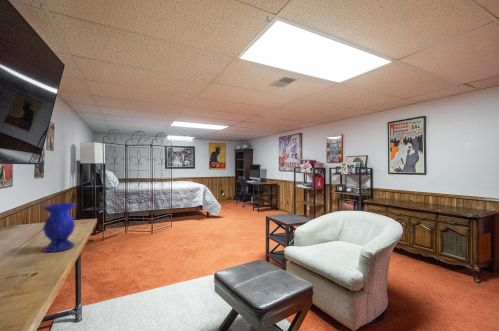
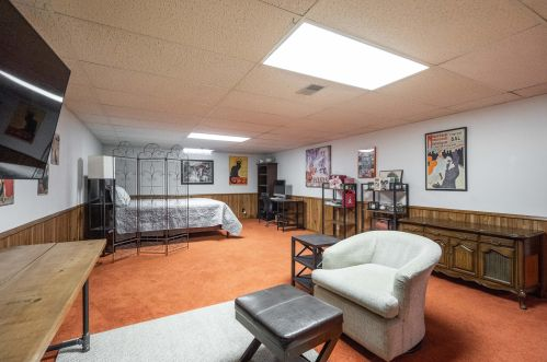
- vase (59, 226)
